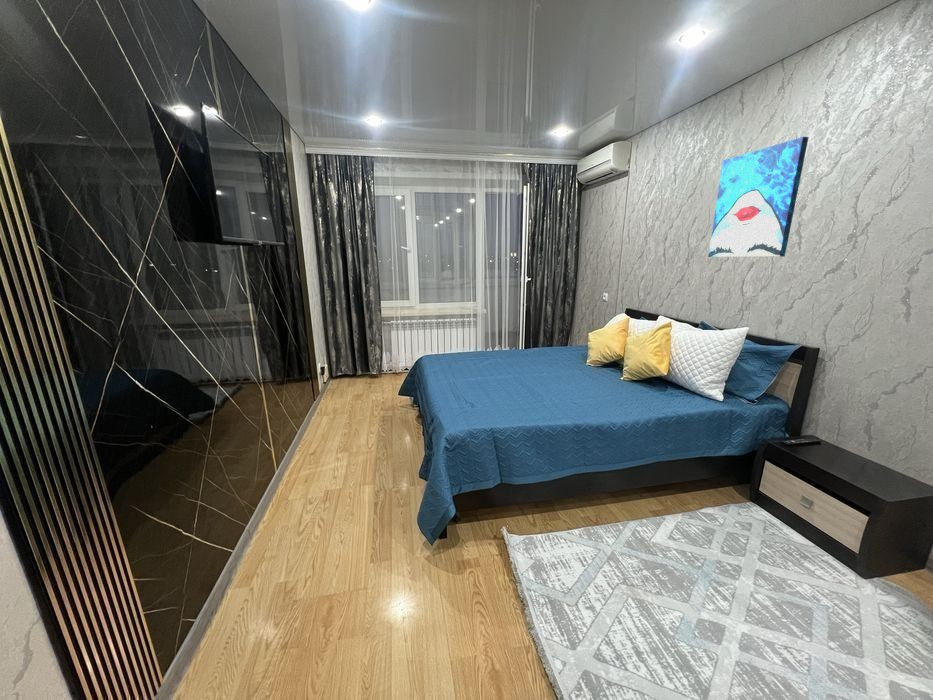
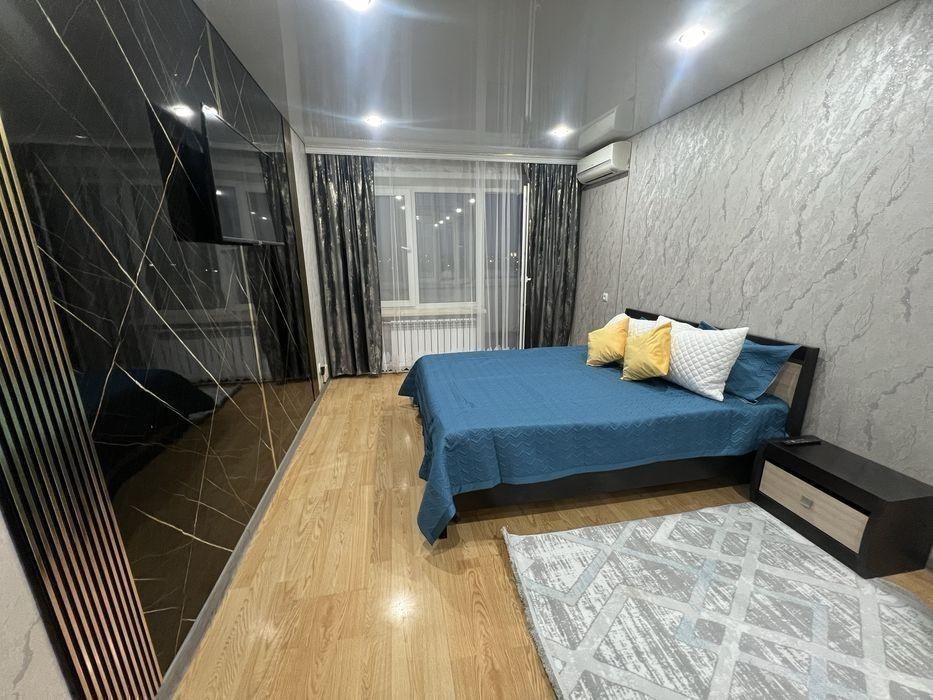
- wall art (751, 205)
